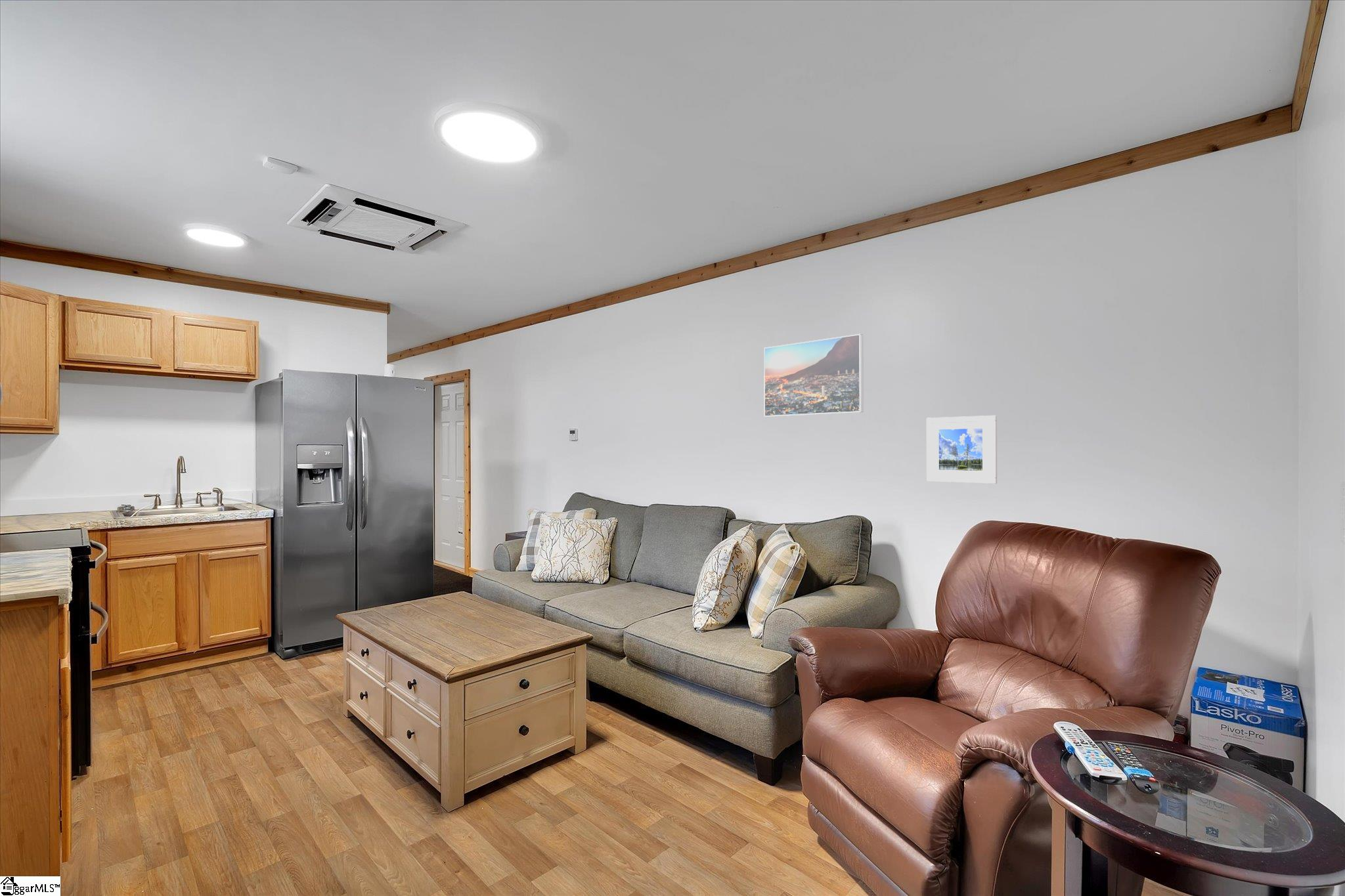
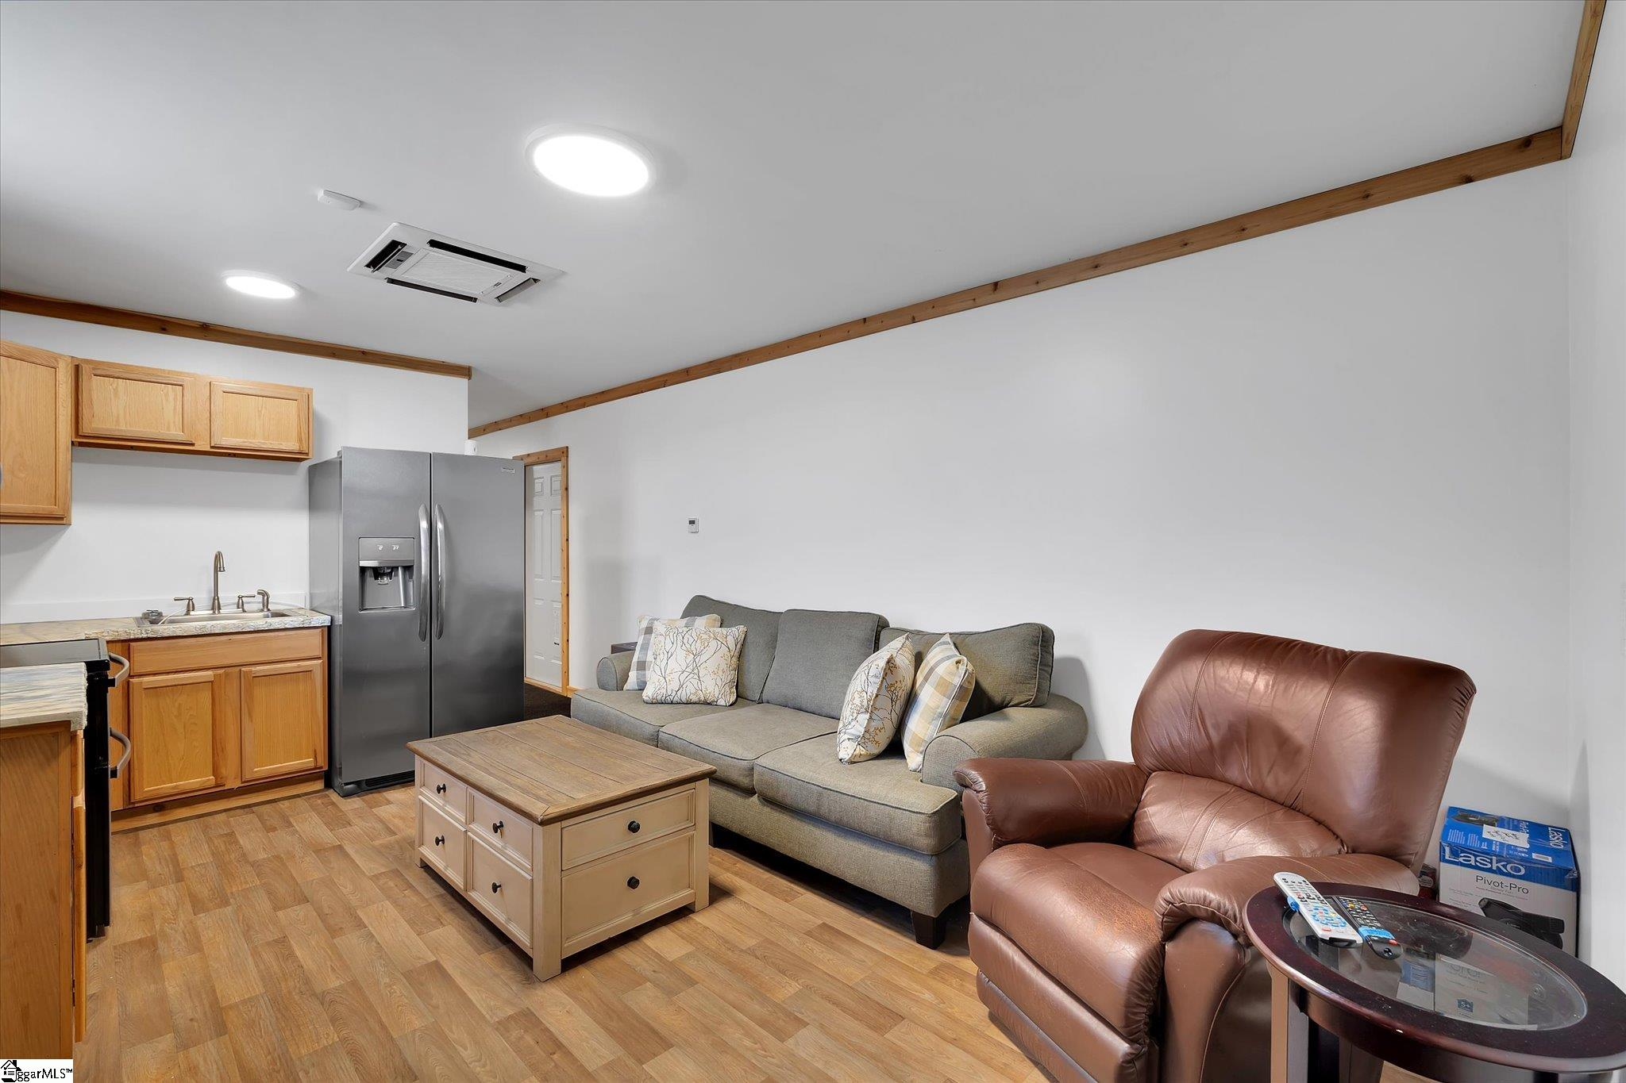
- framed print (960, 449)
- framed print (810, 377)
